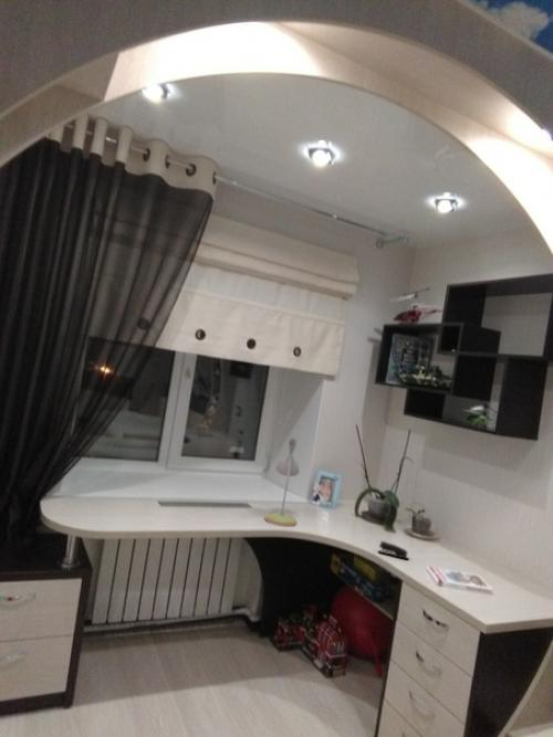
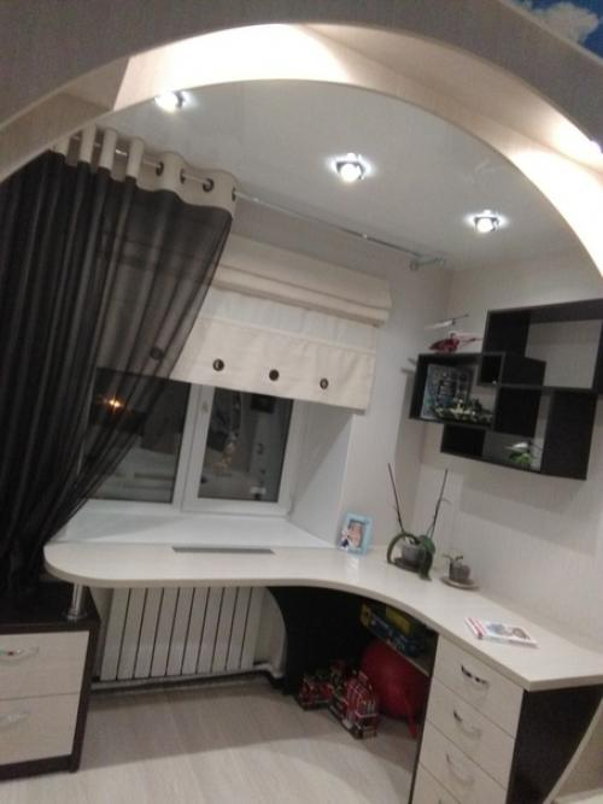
- desk lamp (286, 477)
- stapler (394, 549)
